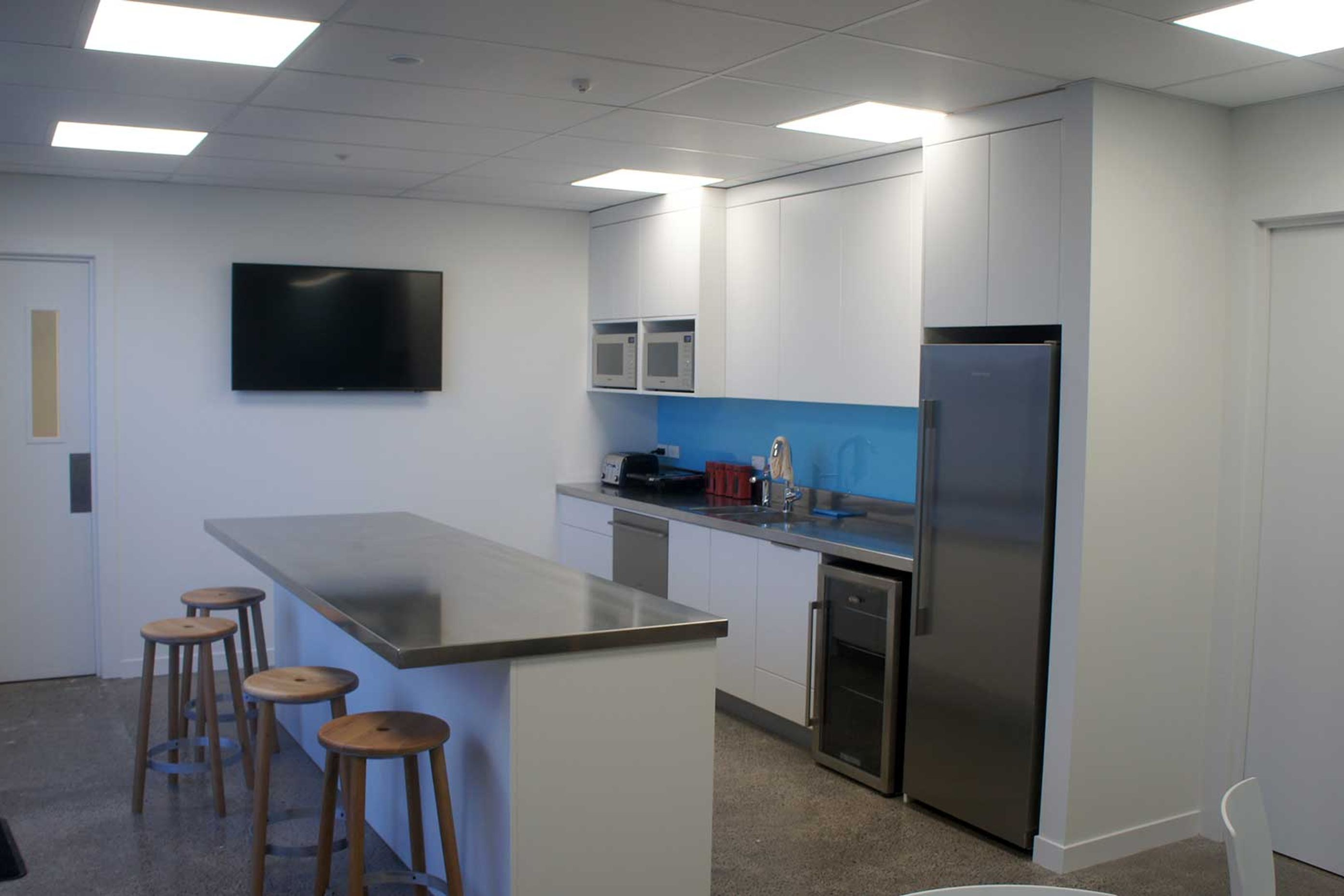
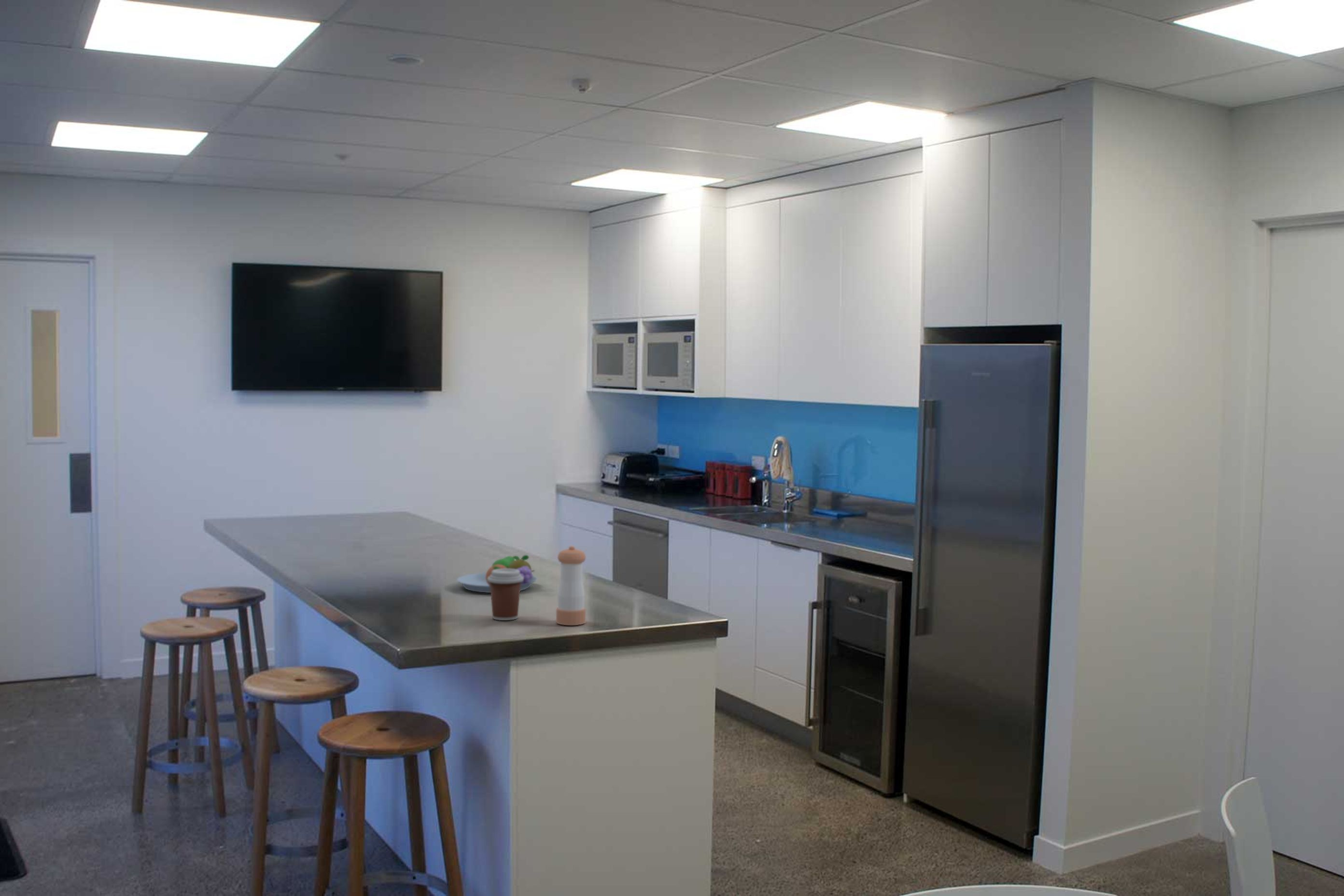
+ fruit bowl (499, 569)
+ coffee cup (505, 594)
+ pepper shaker (571, 584)
